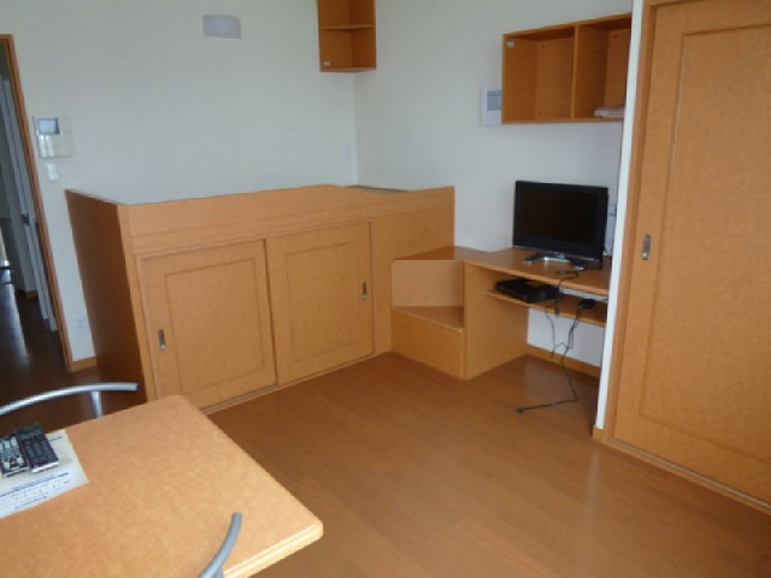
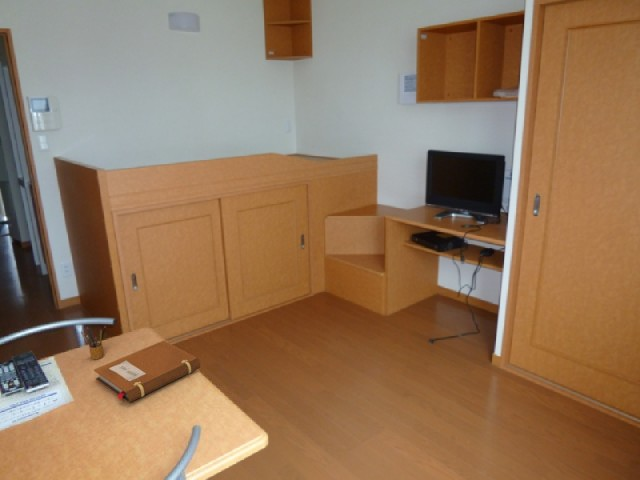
+ pencil box (96, 342)
+ notebook (146, 370)
